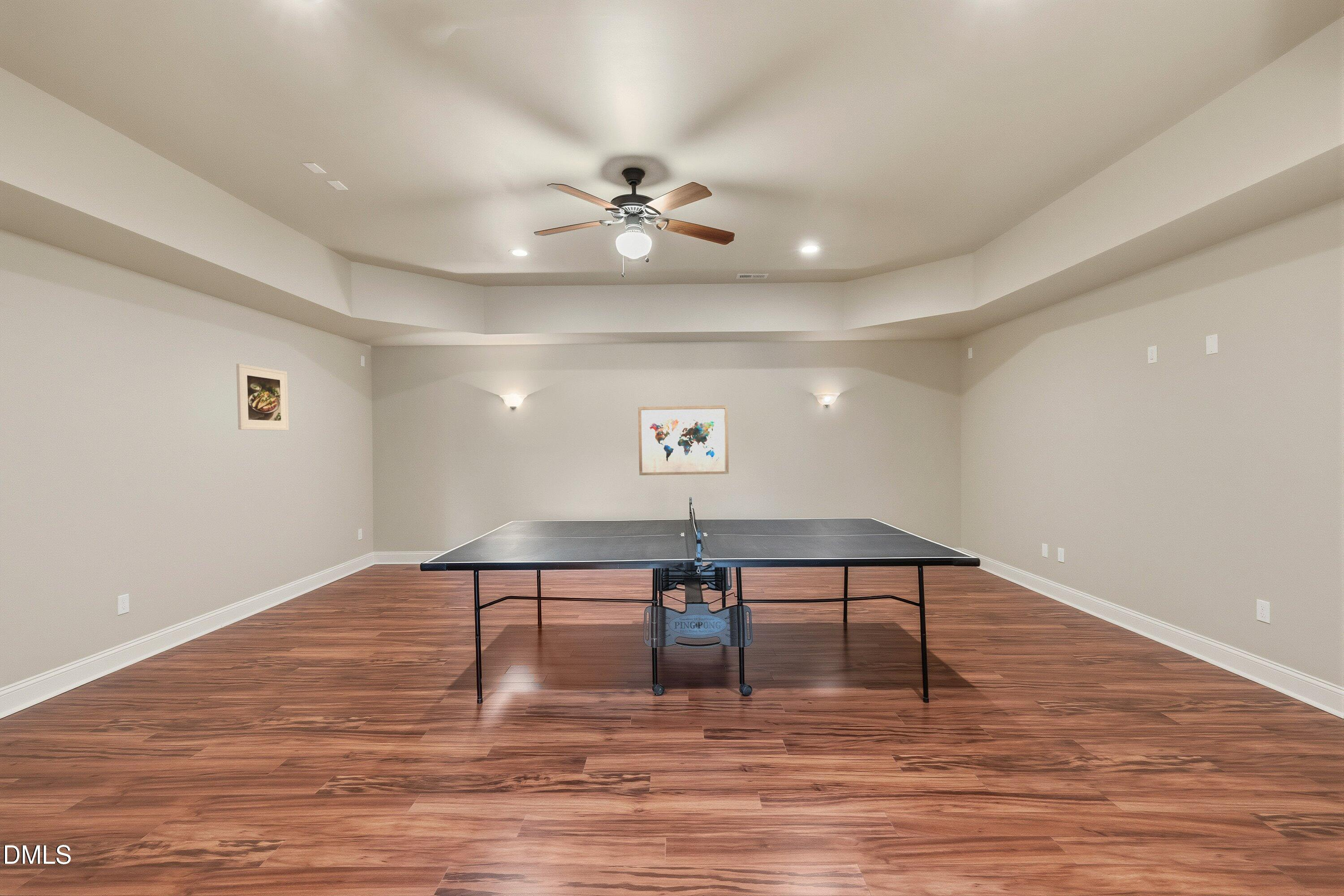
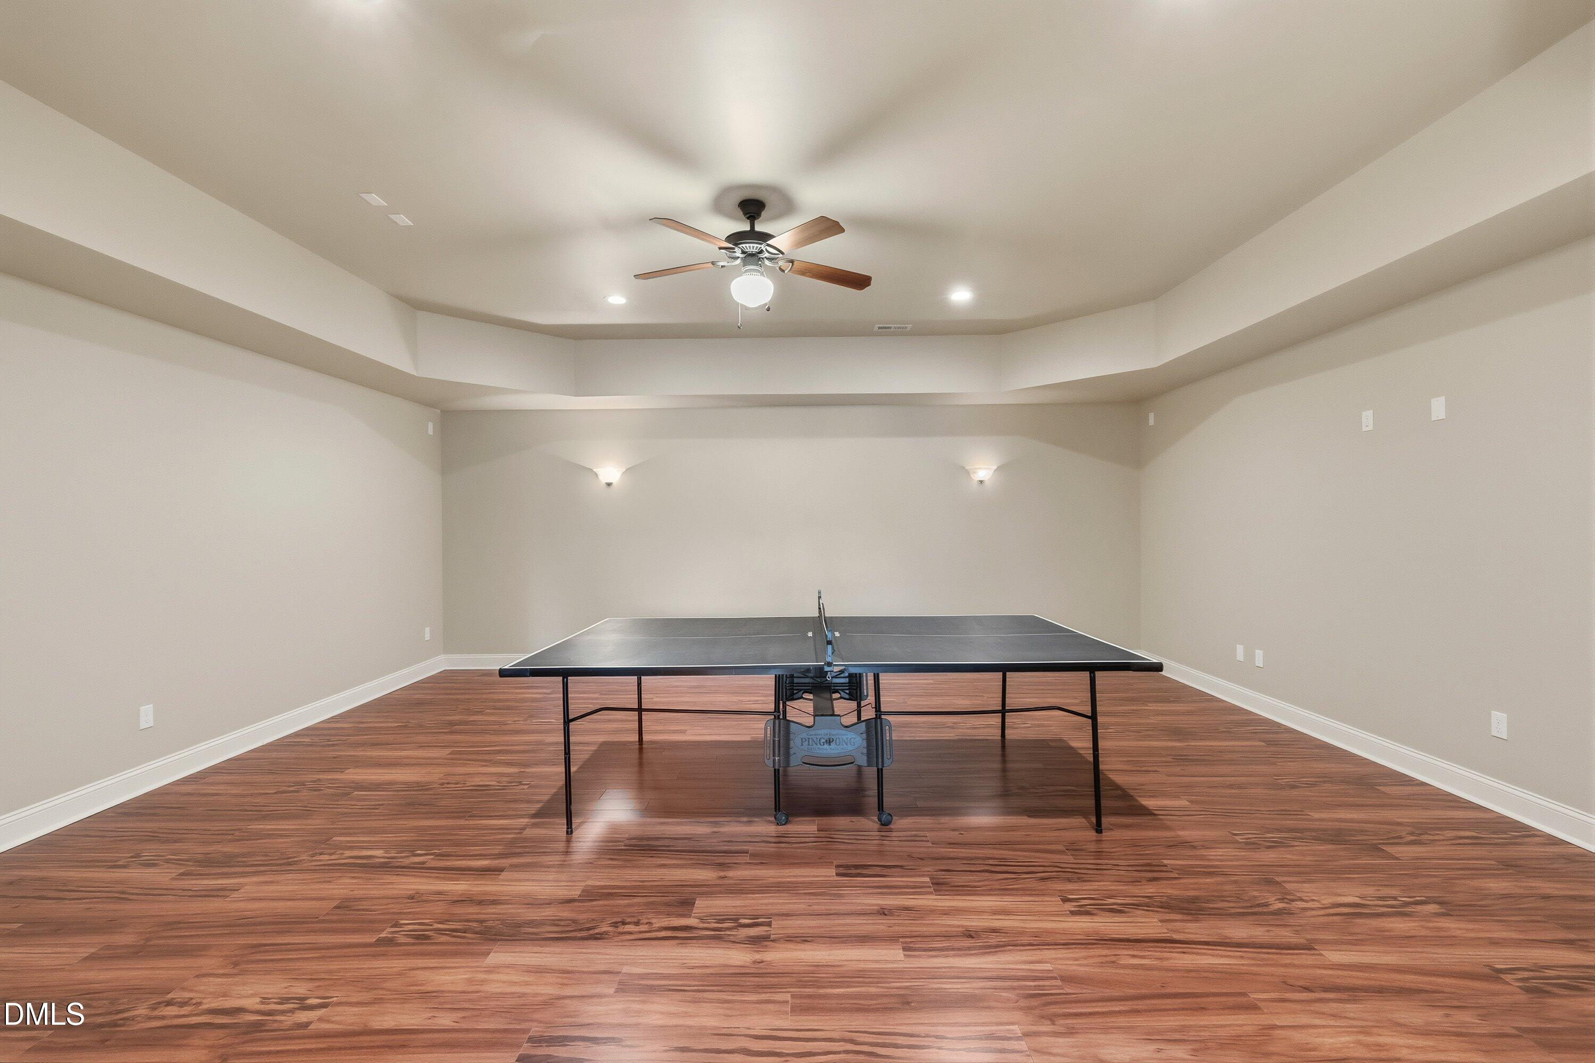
- wall art (683, 440)
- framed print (264, 399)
